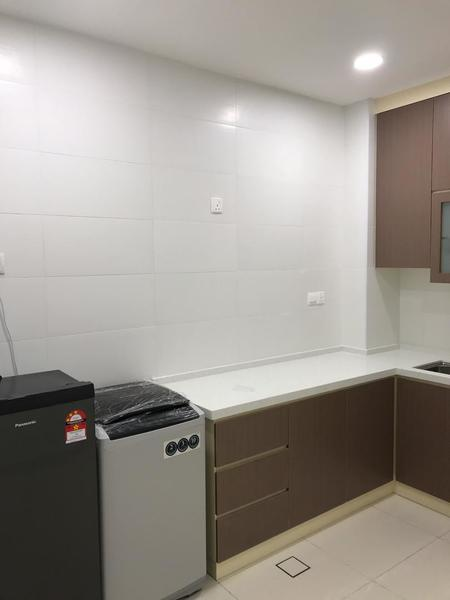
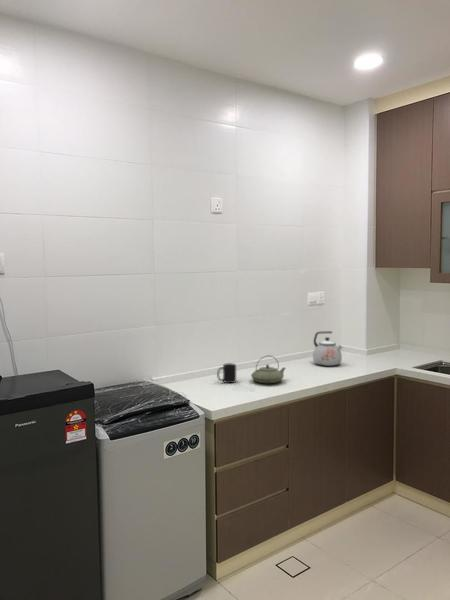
+ teapot (269, 368)
+ mug (226, 373)
+ kettle (327, 347)
